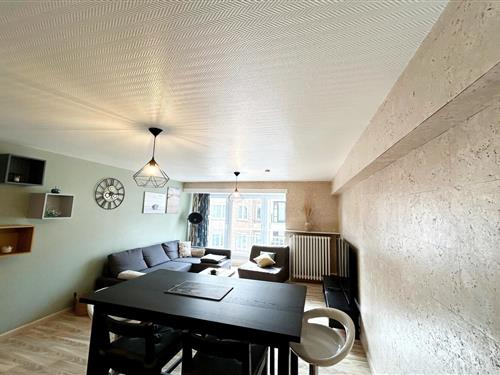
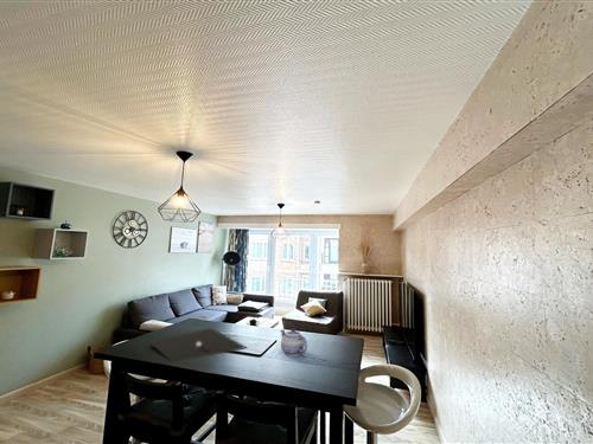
+ placemat (198, 345)
+ teapot (292, 340)
